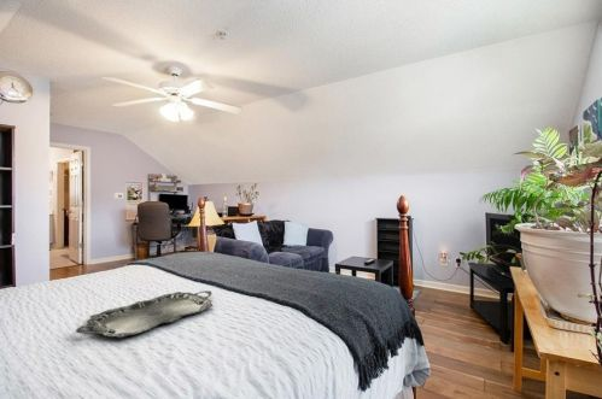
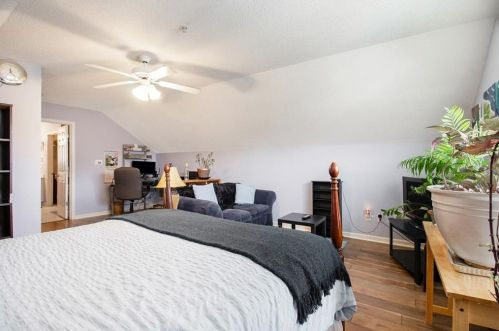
- serving tray (154, 310)
